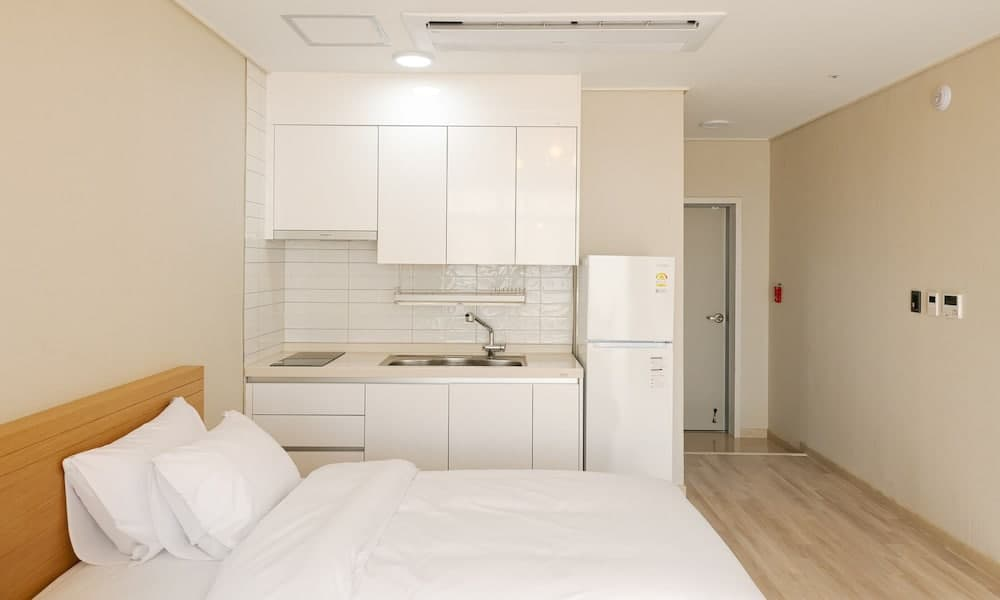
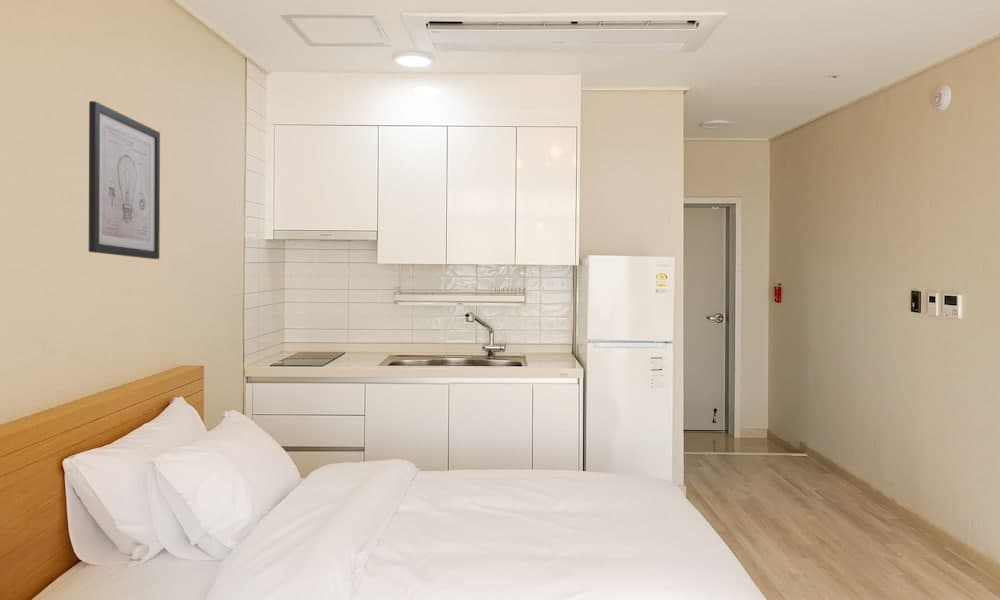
+ wall art (127, 187)
